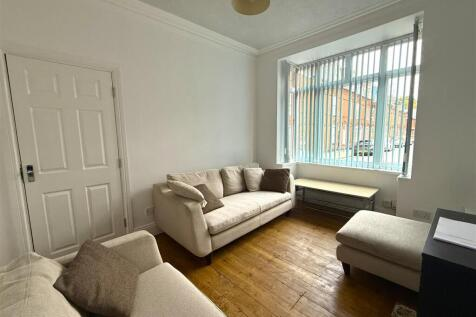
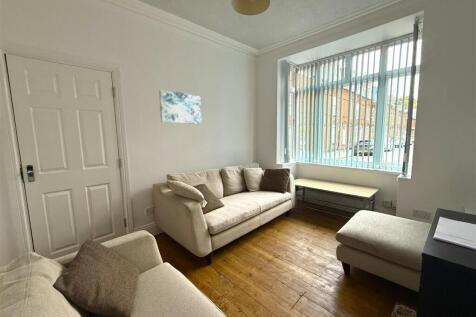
+ wall art (181, 108)
